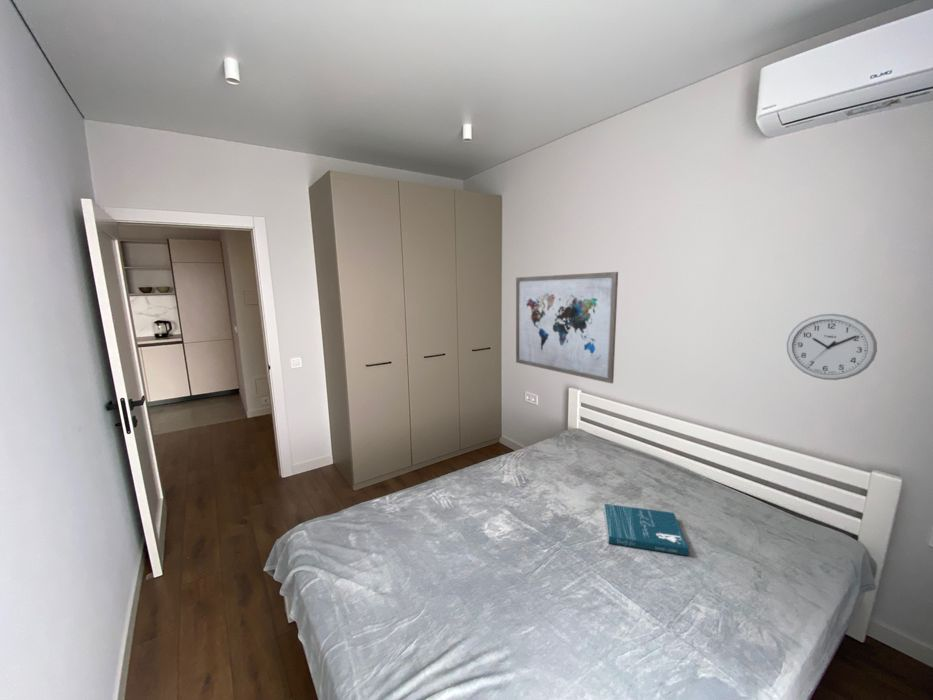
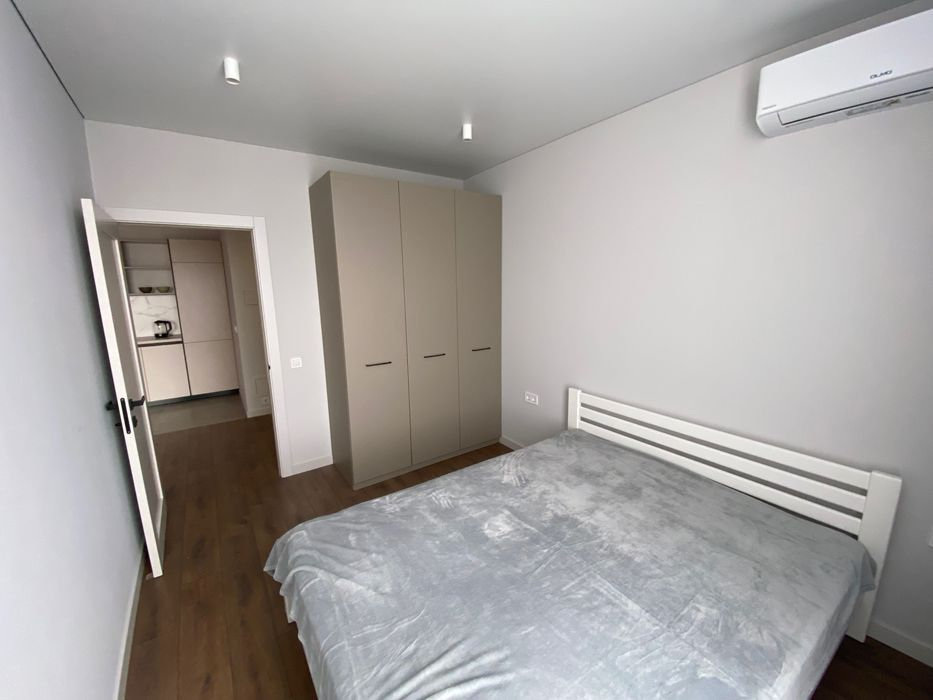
- book (642, 527)
- wall clock (828, 347)
- wall art (559, 324)
